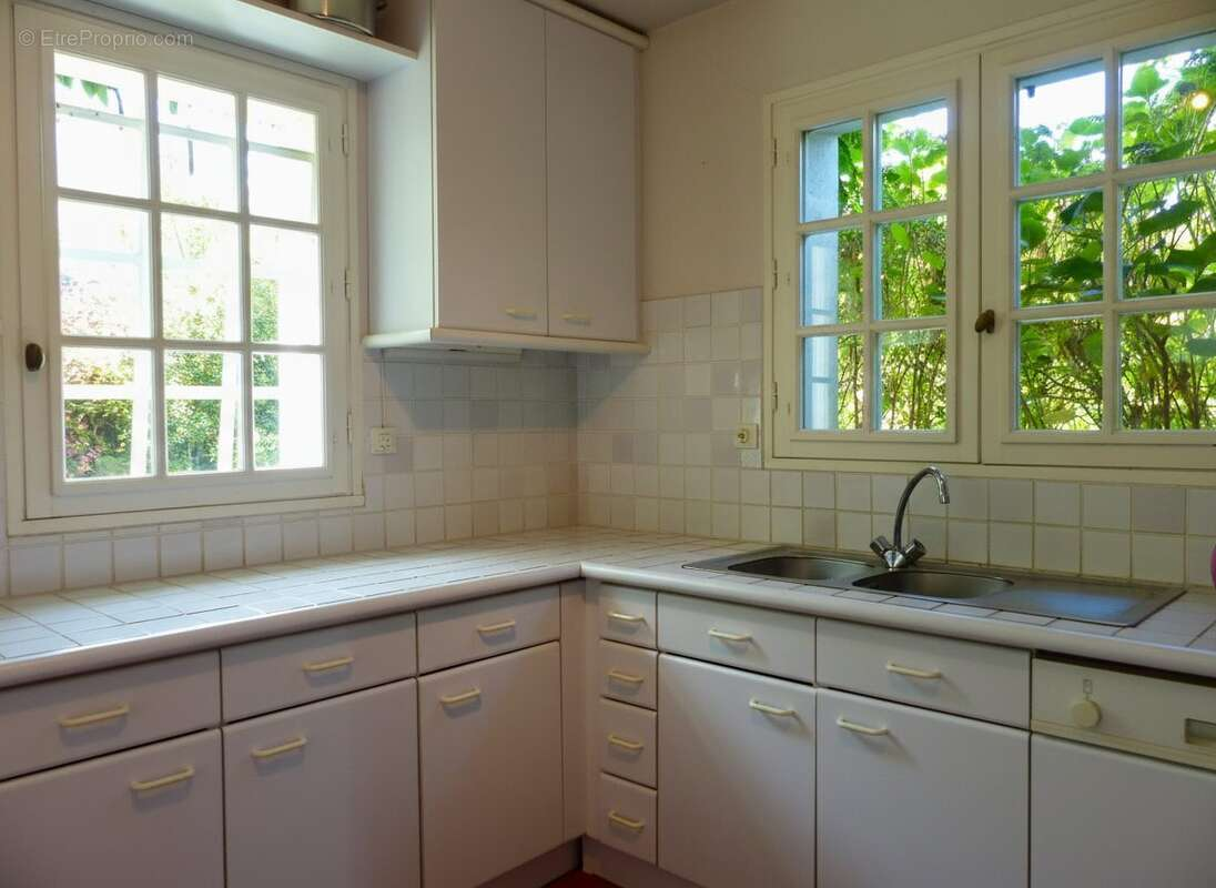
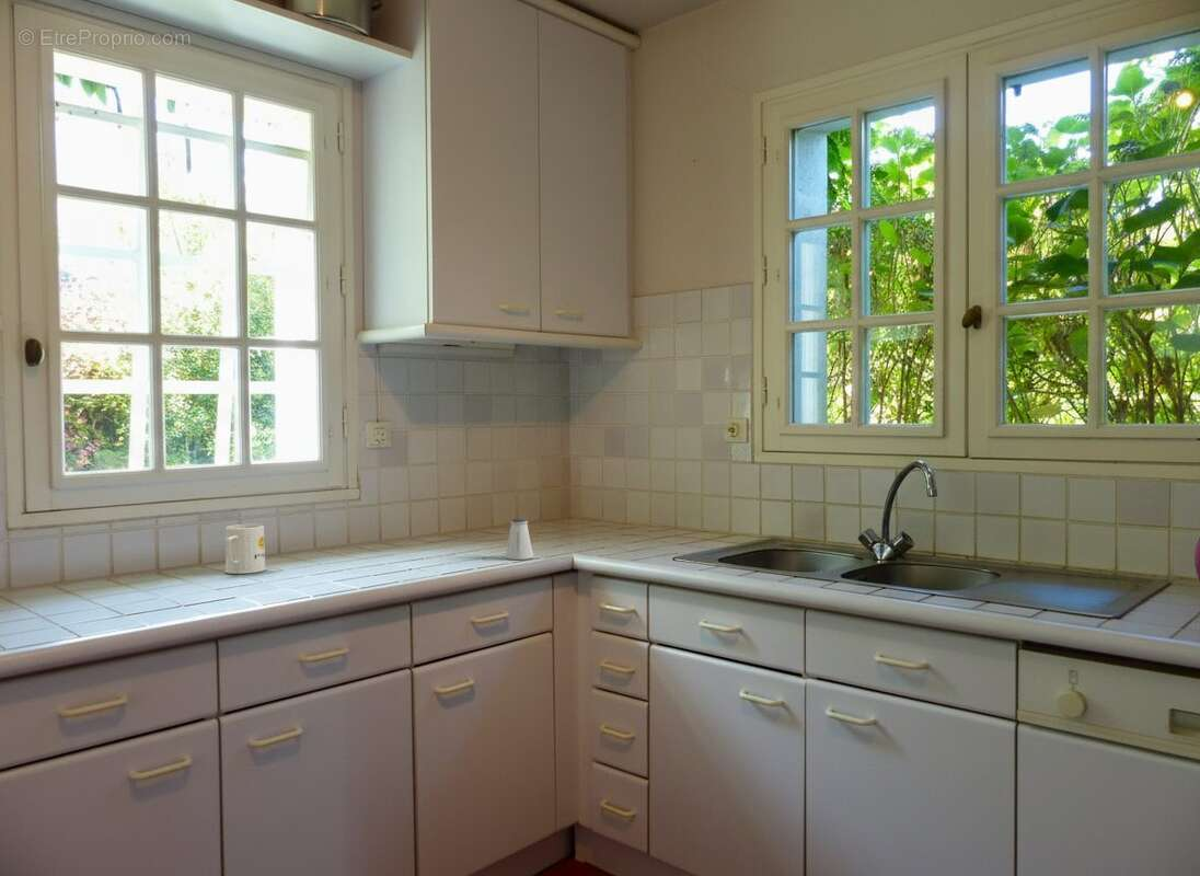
+ mug (243, 549)
+ saltshaker (519, 538)
